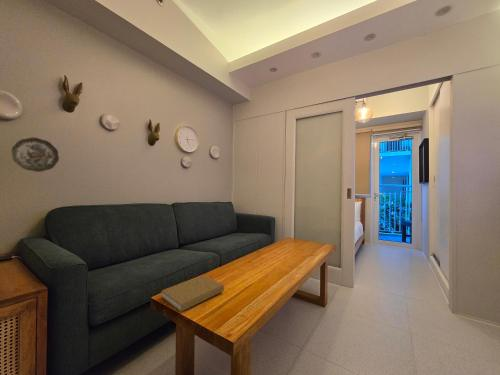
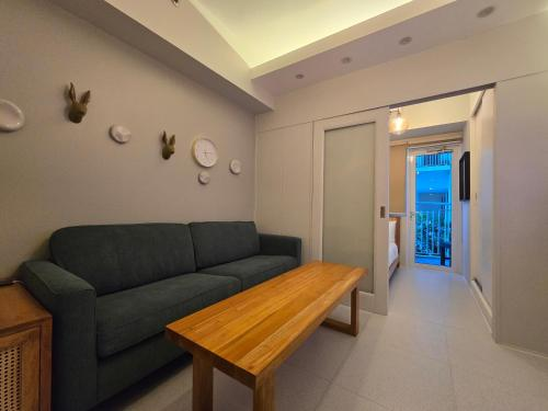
- decorative plate (36, 154)
- book (193, 290)
